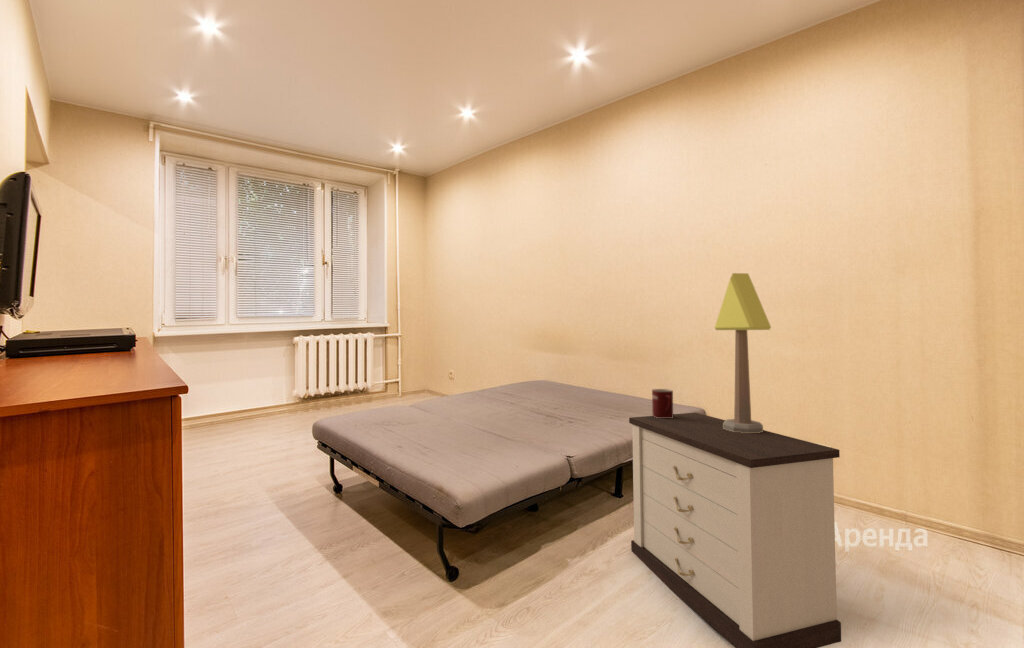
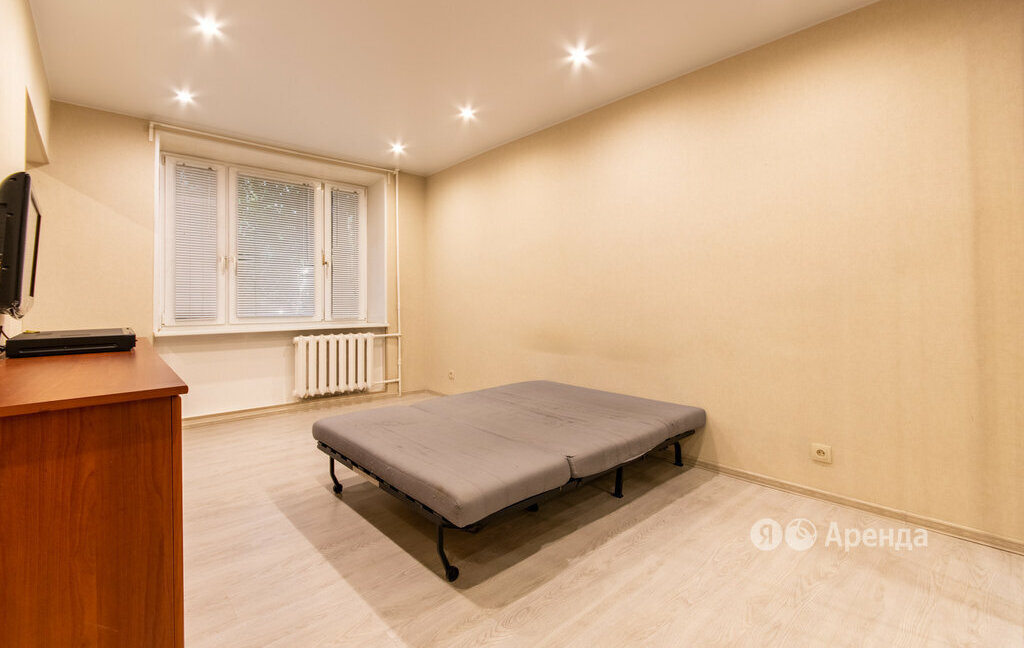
- mug (664, 403)
- table lamp (742, 350)
- nightstand (717, 510)
